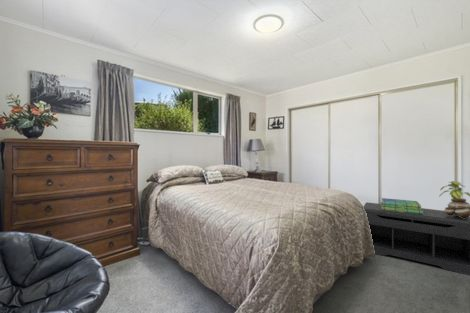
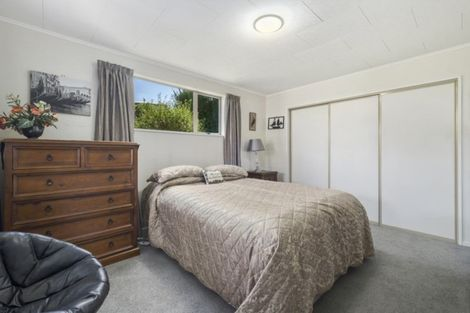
- bench (411, 232)
- stack of books (399, 205)
- potted plant (455, 198)
